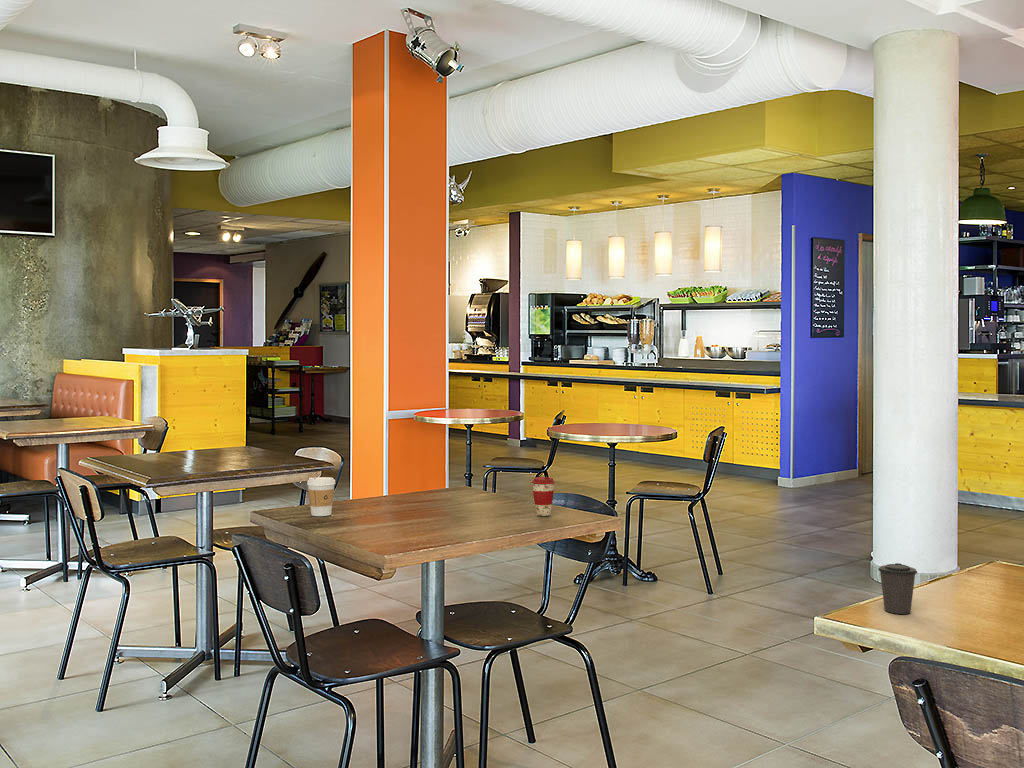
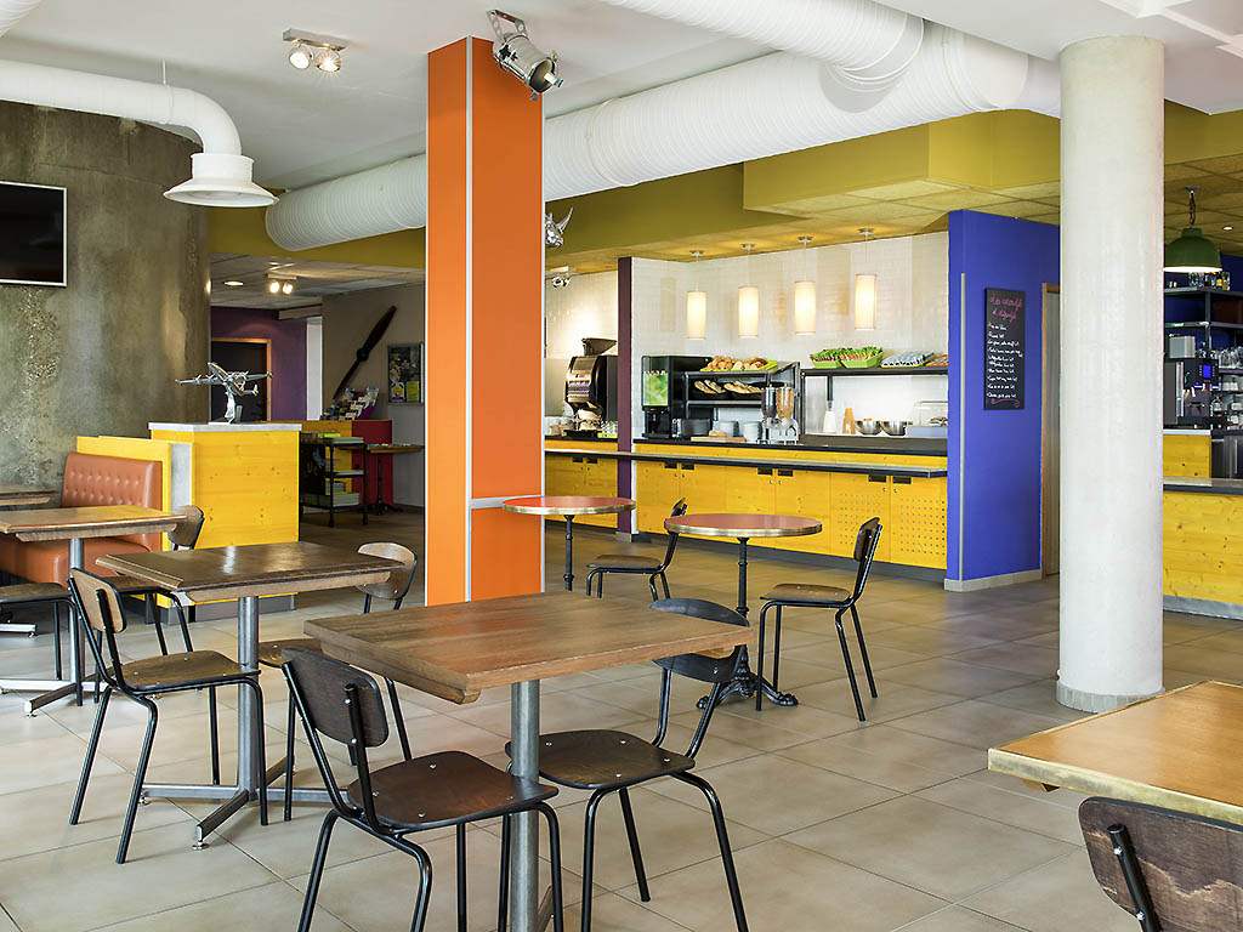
- coffee cup (543, 496)
- coffee cup (897, 587)
- coffee cup (321, 495)
